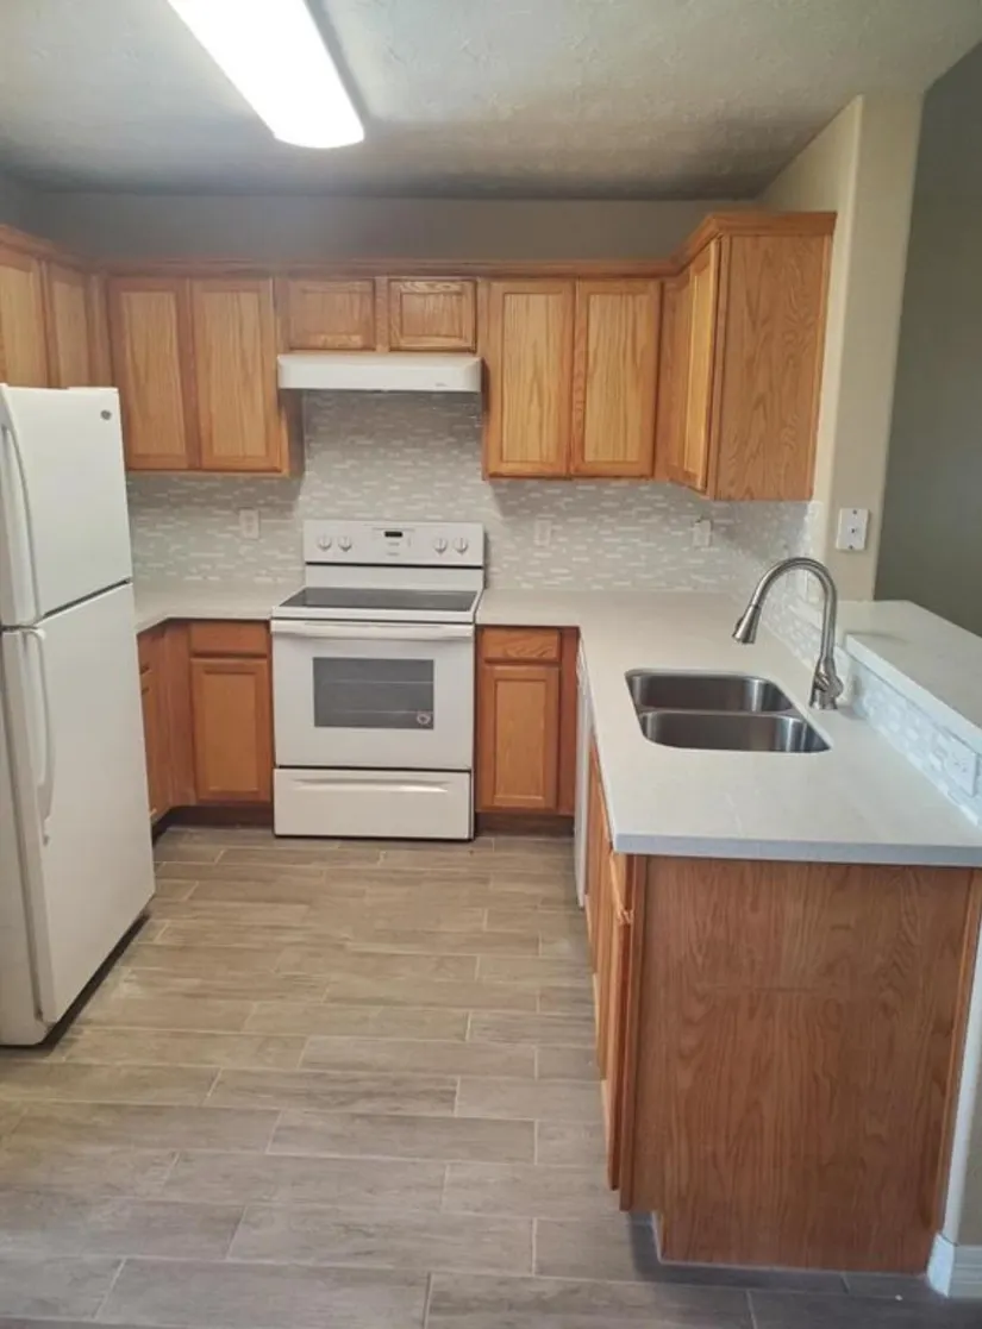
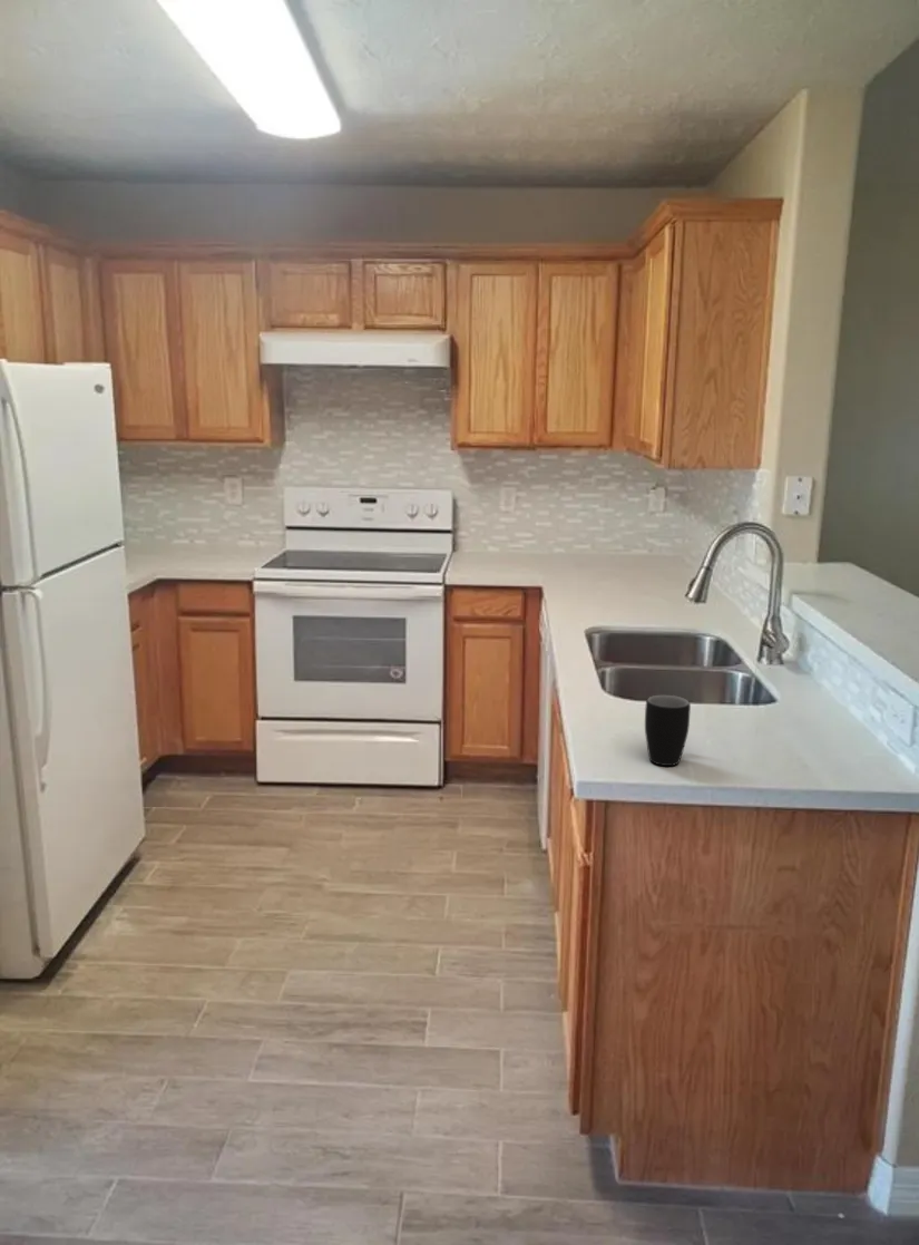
+ mug (667, 727)
